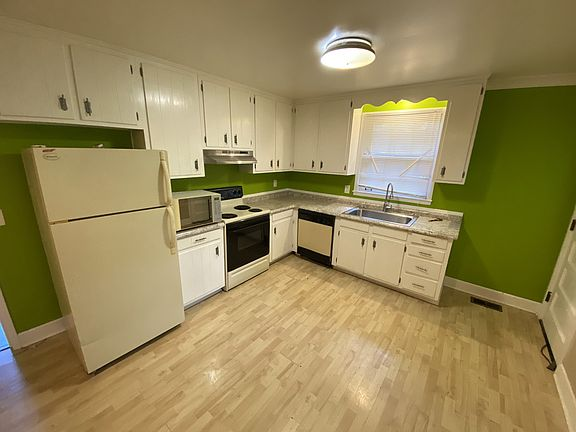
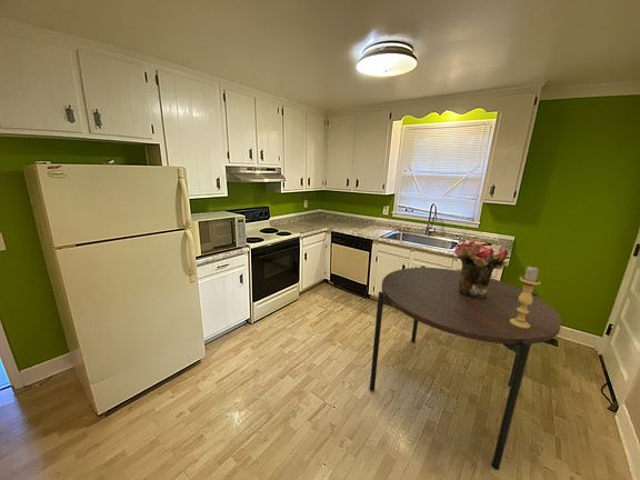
+ candle holder (526, 296)
+ dining table (452, 333)
+ bouquet (478, 267)
